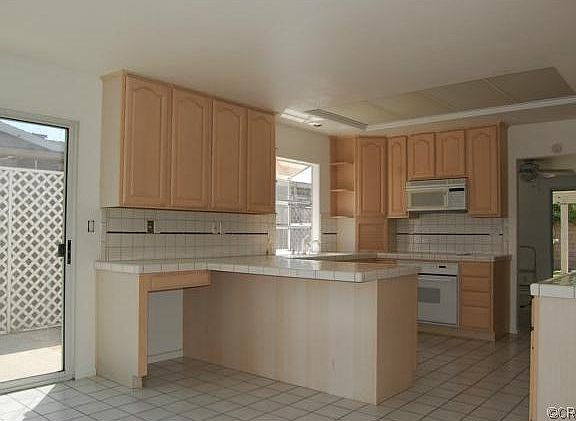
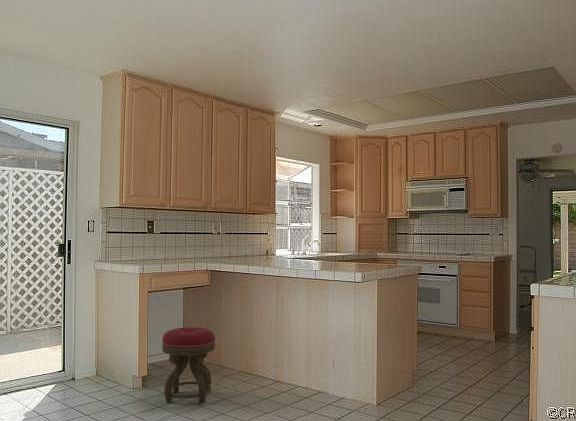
+ stool (189, 363)
